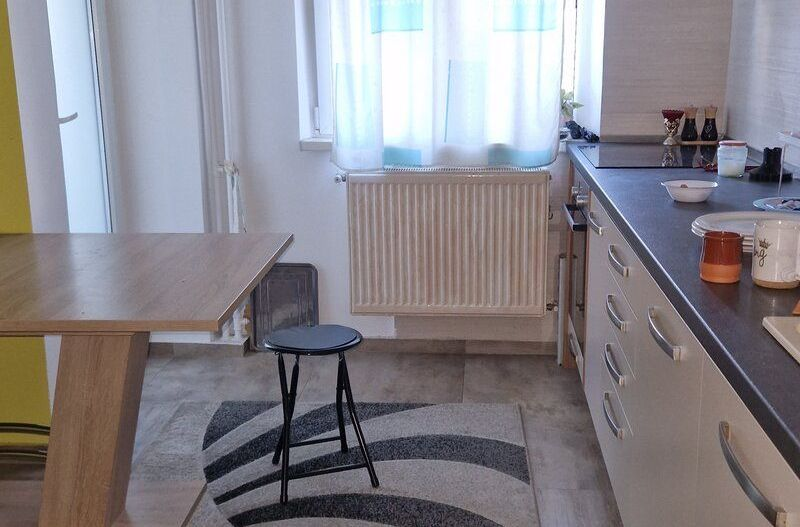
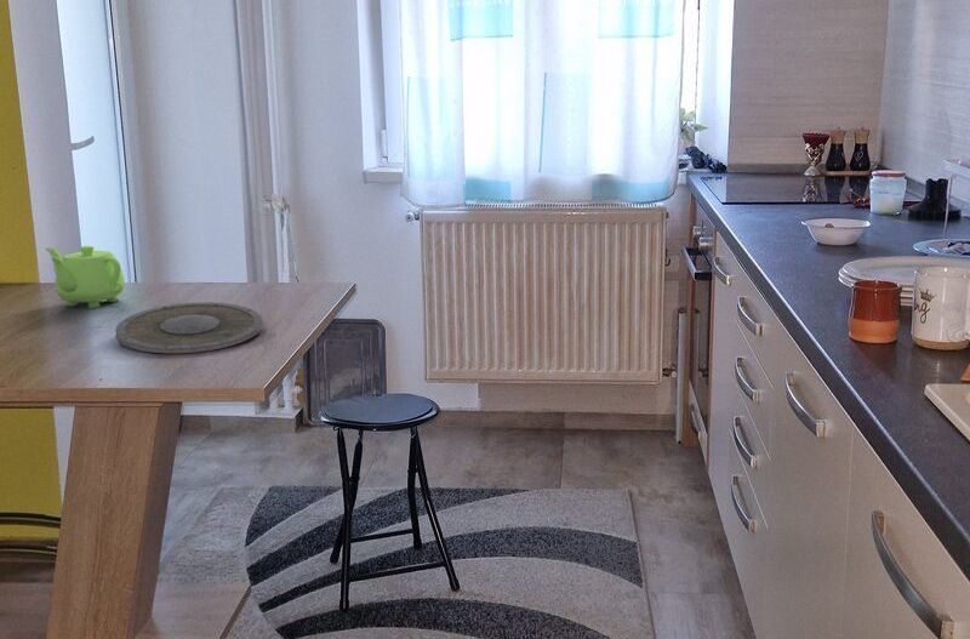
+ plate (189, 325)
+ teapot (78, 275)
